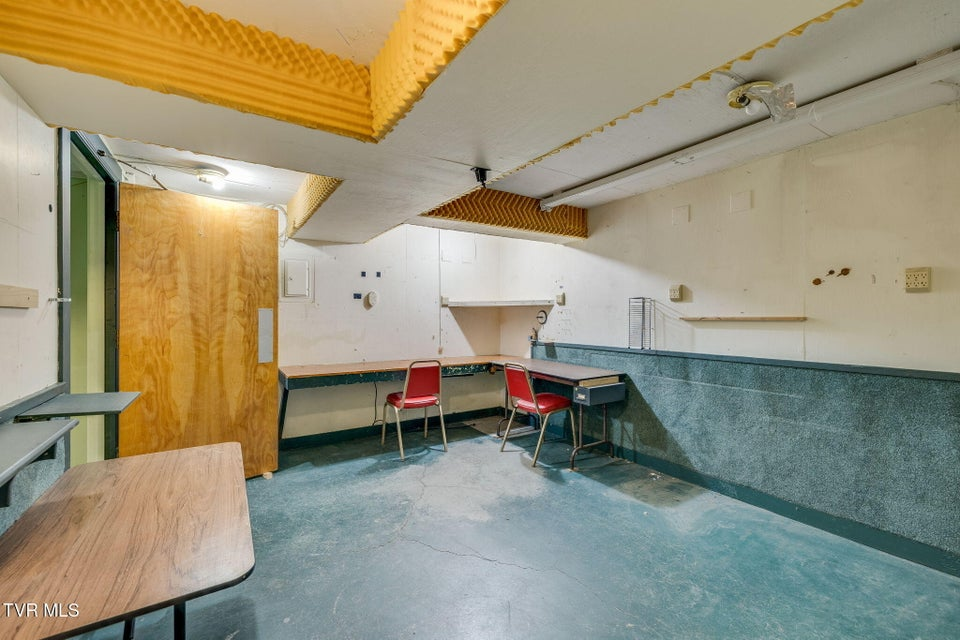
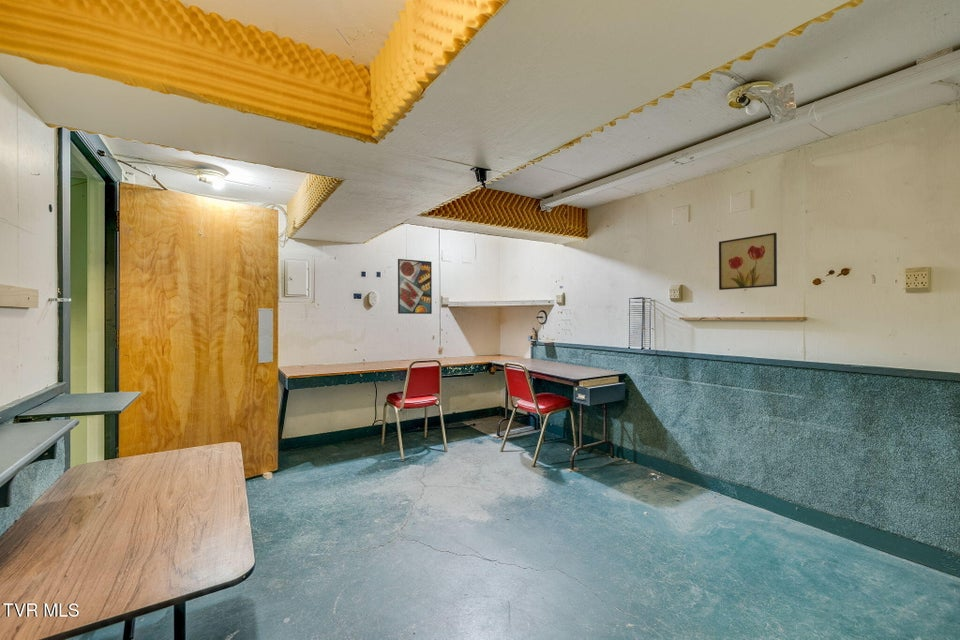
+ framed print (415, 287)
+ wall art (746, 262)
